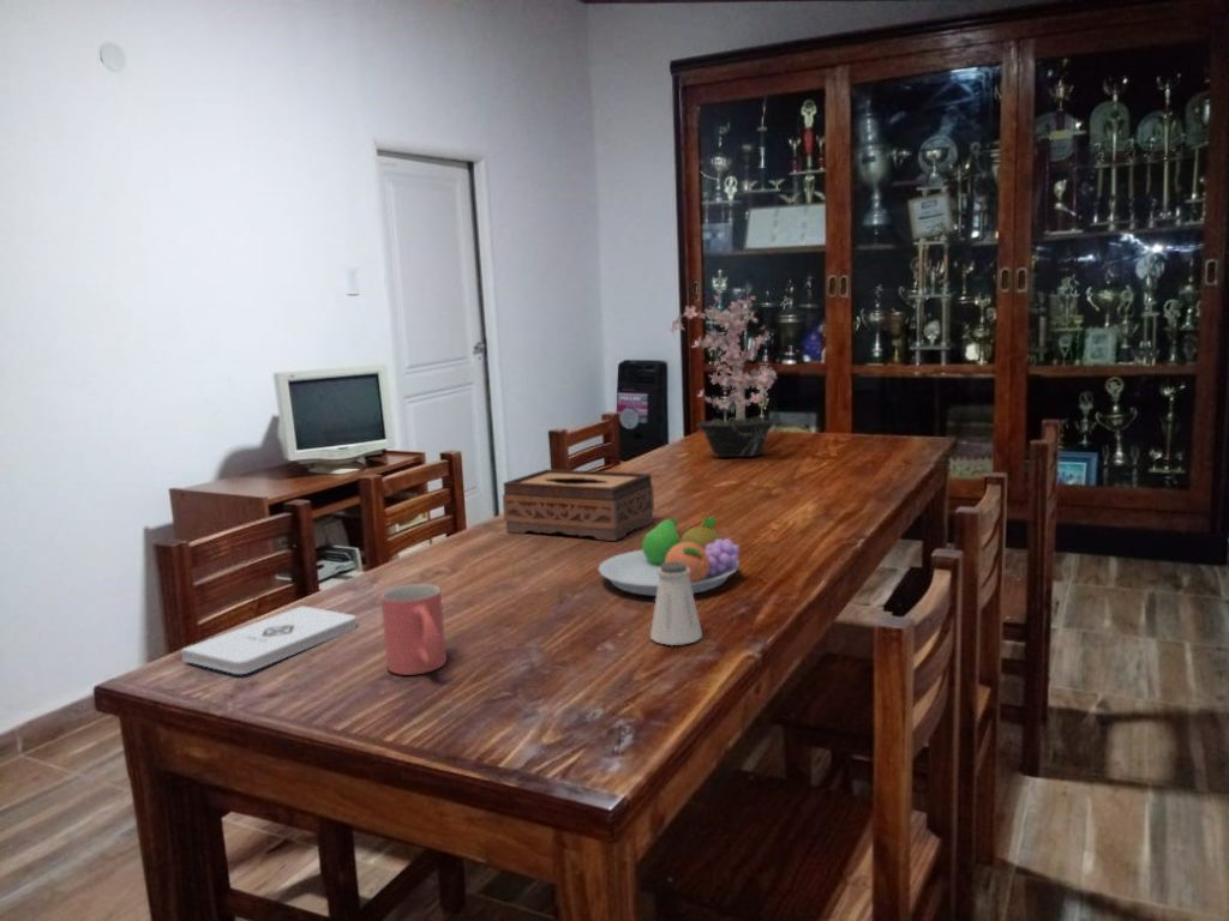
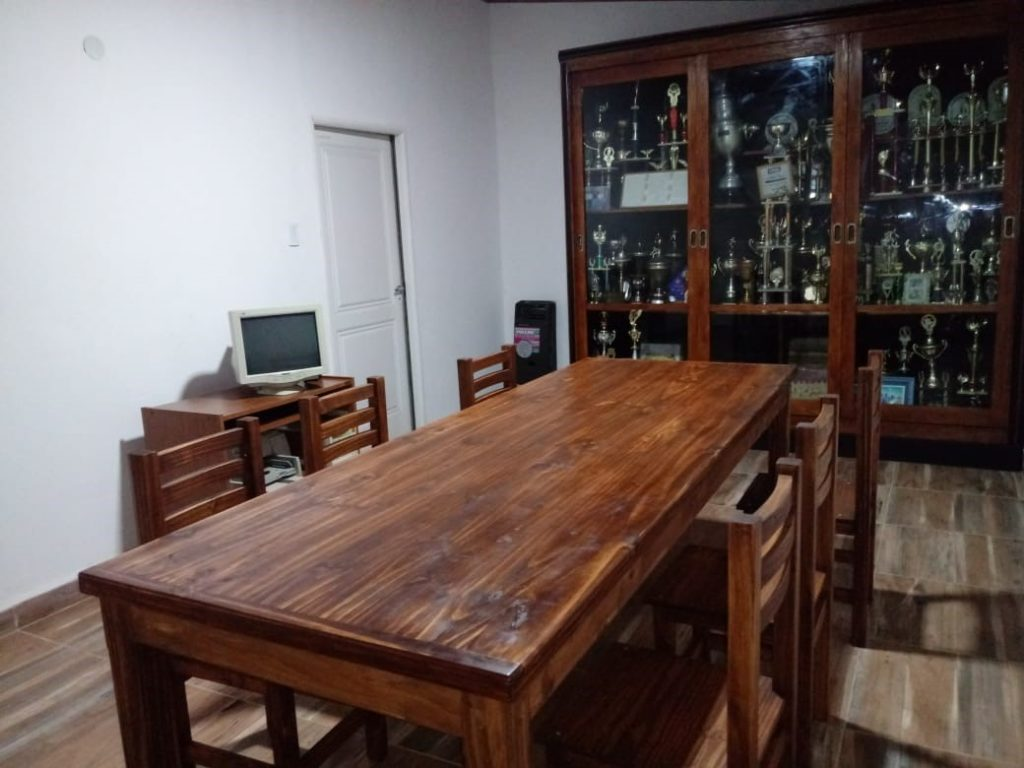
- potted plant (726, 375)
- fruit bowl (670, 549)
- mug (418, 632)
- notepad (274, 637)
- saltshaker (675, 600)
- tissue box (578, 502)
